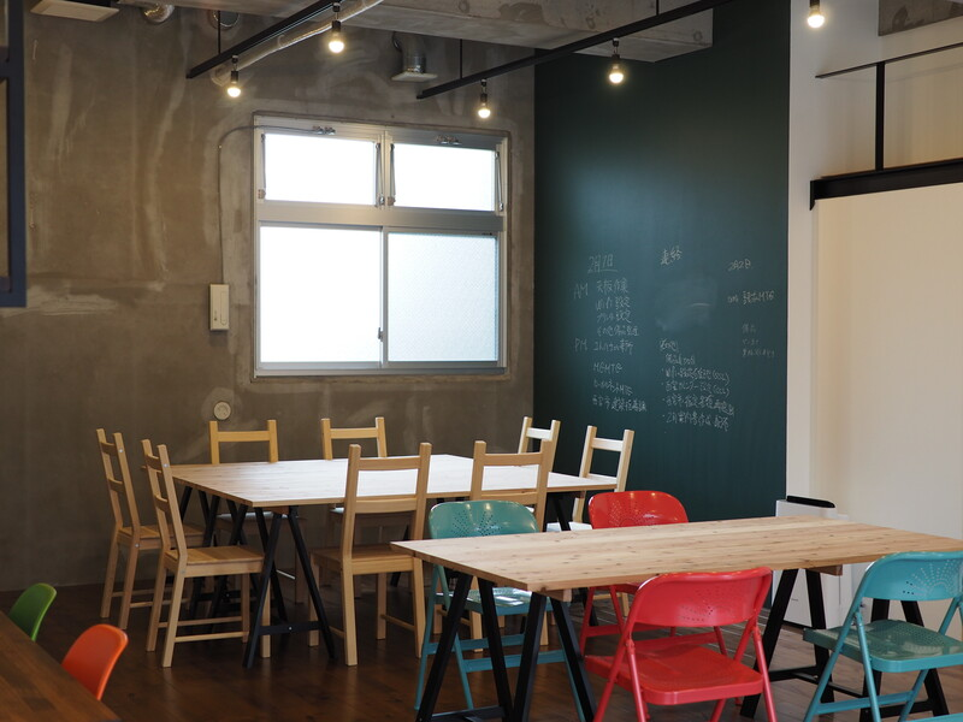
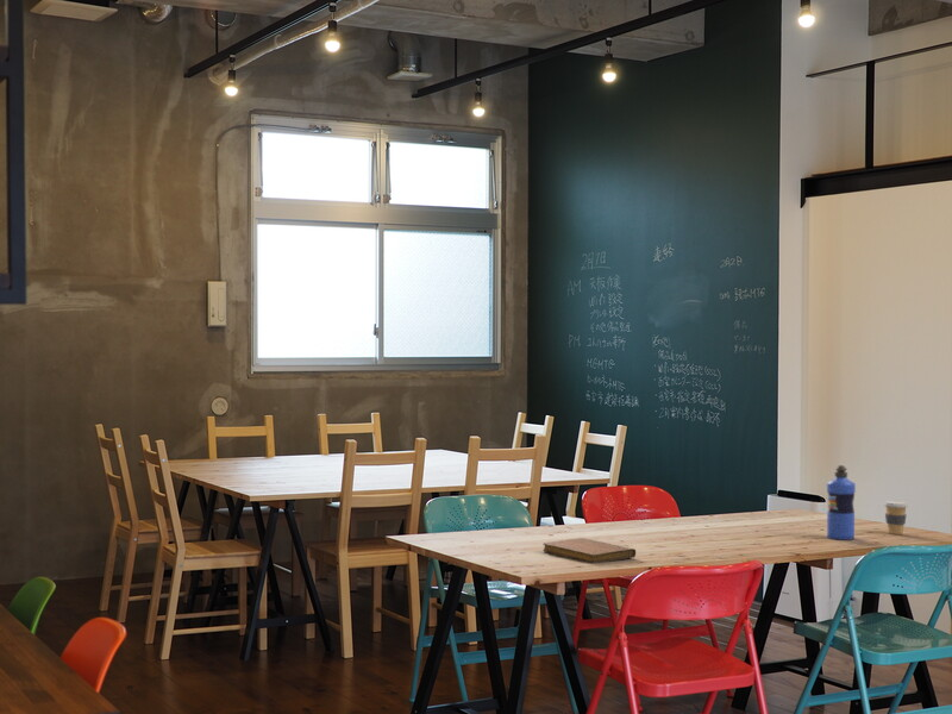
+ water bottle (840, 501)
+ coffee cup (895, 518)
+ notebook (588, 550)
